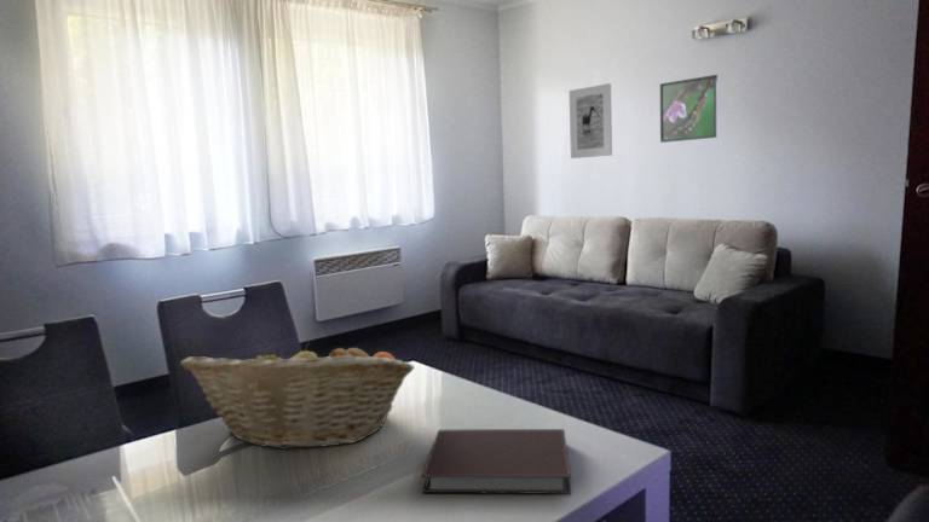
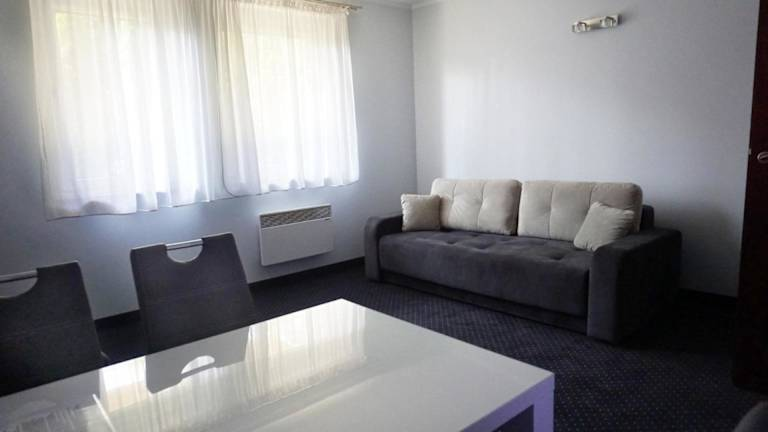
- notebook (498, 457)
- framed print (589, 122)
- fruit basket (301, 381)
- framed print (687, 110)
